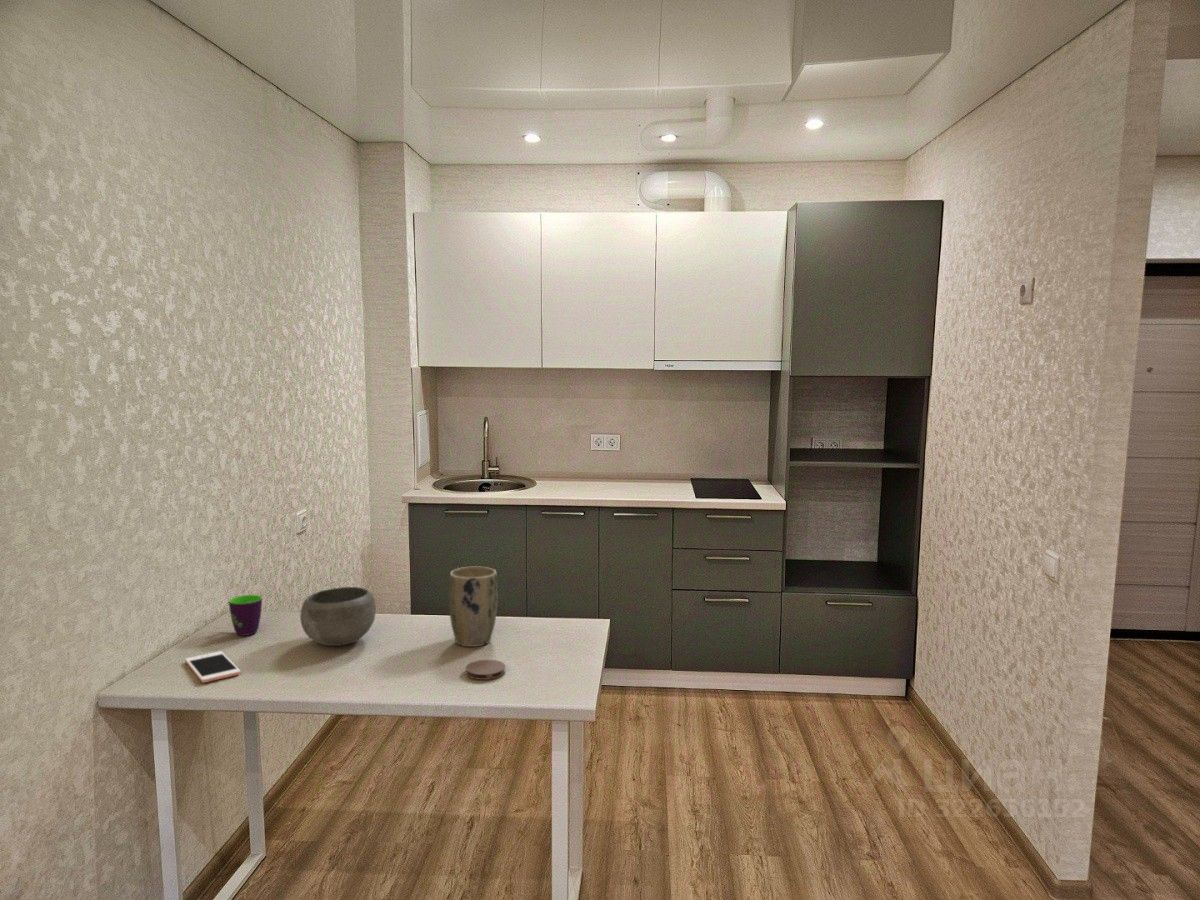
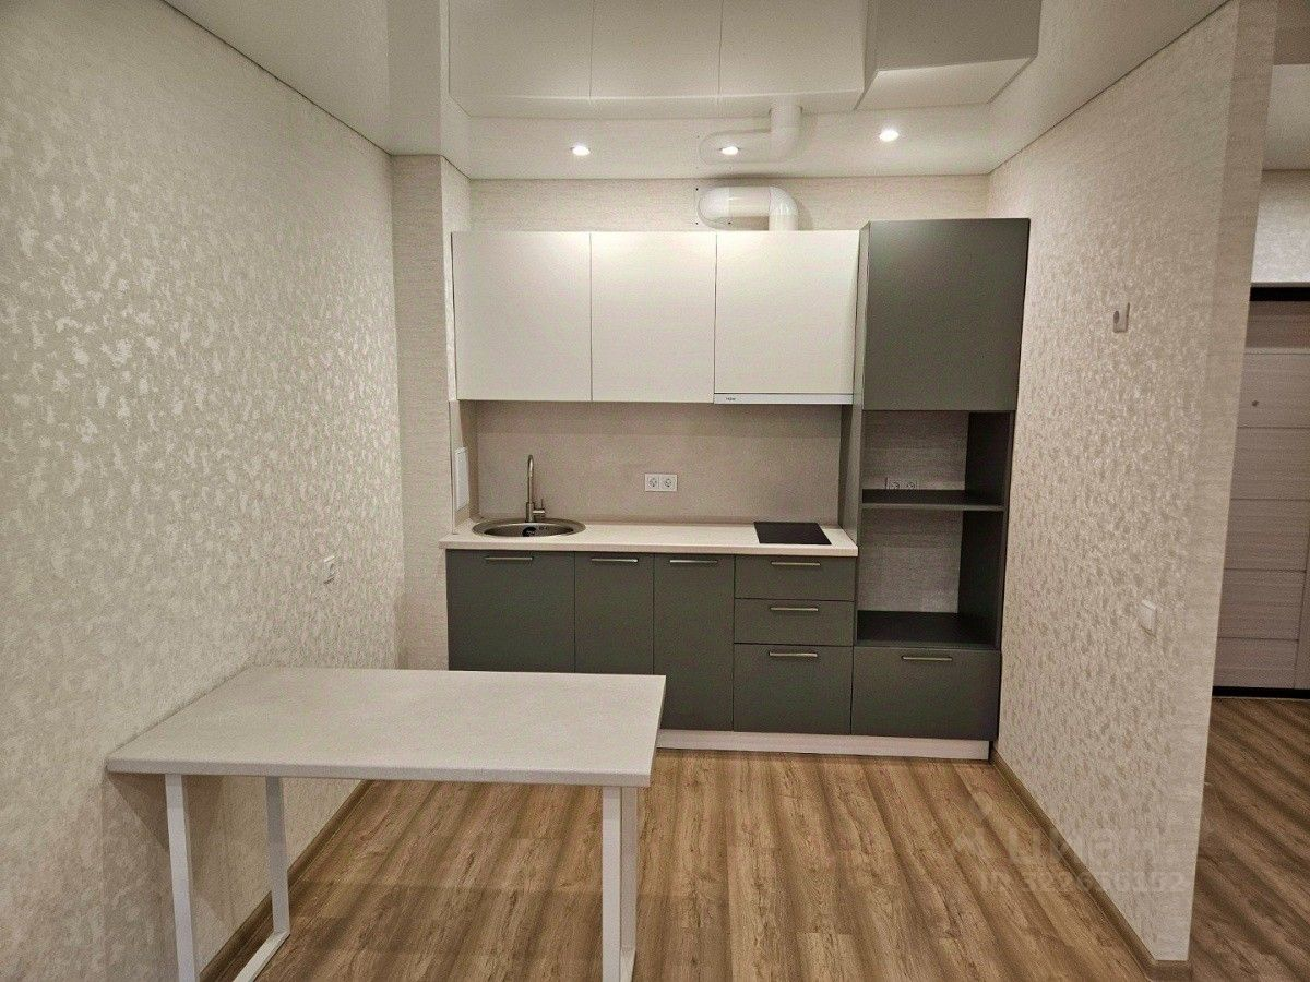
- coaster (485, 669)
- bowl (338, 618)
- cell phone (212, 666)
- plant pot (473, 606)
- mug (242, 615)
